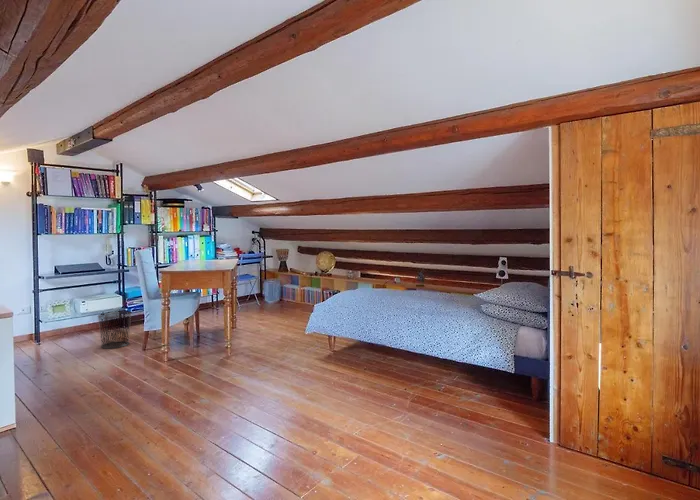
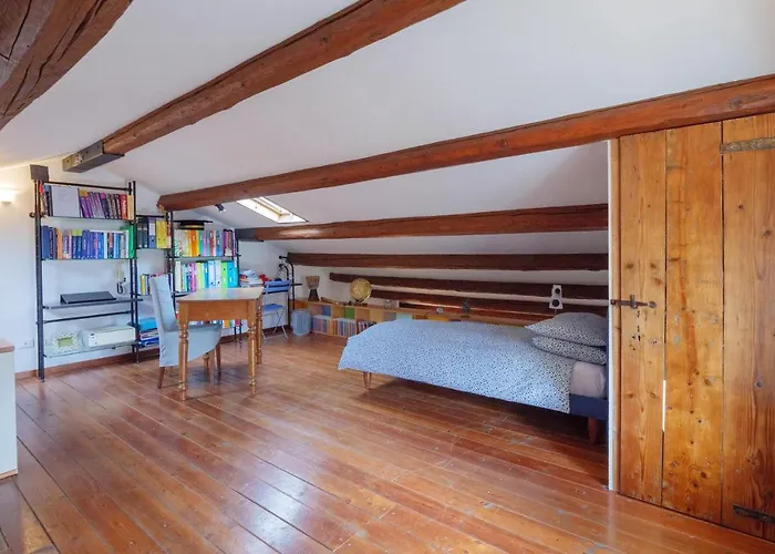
- waste bin (115, 329)
